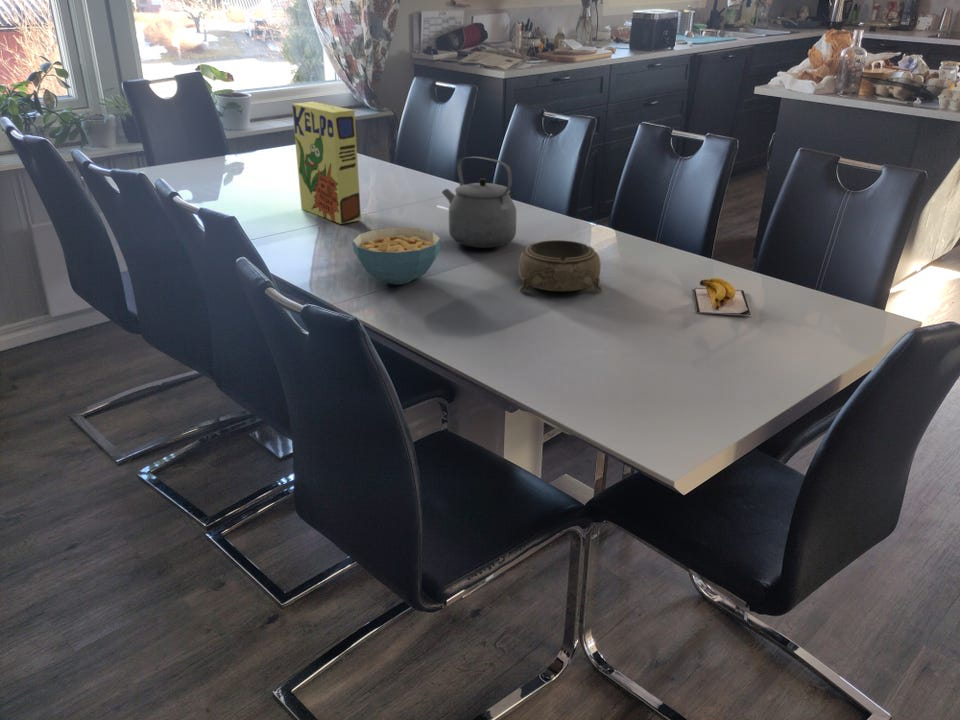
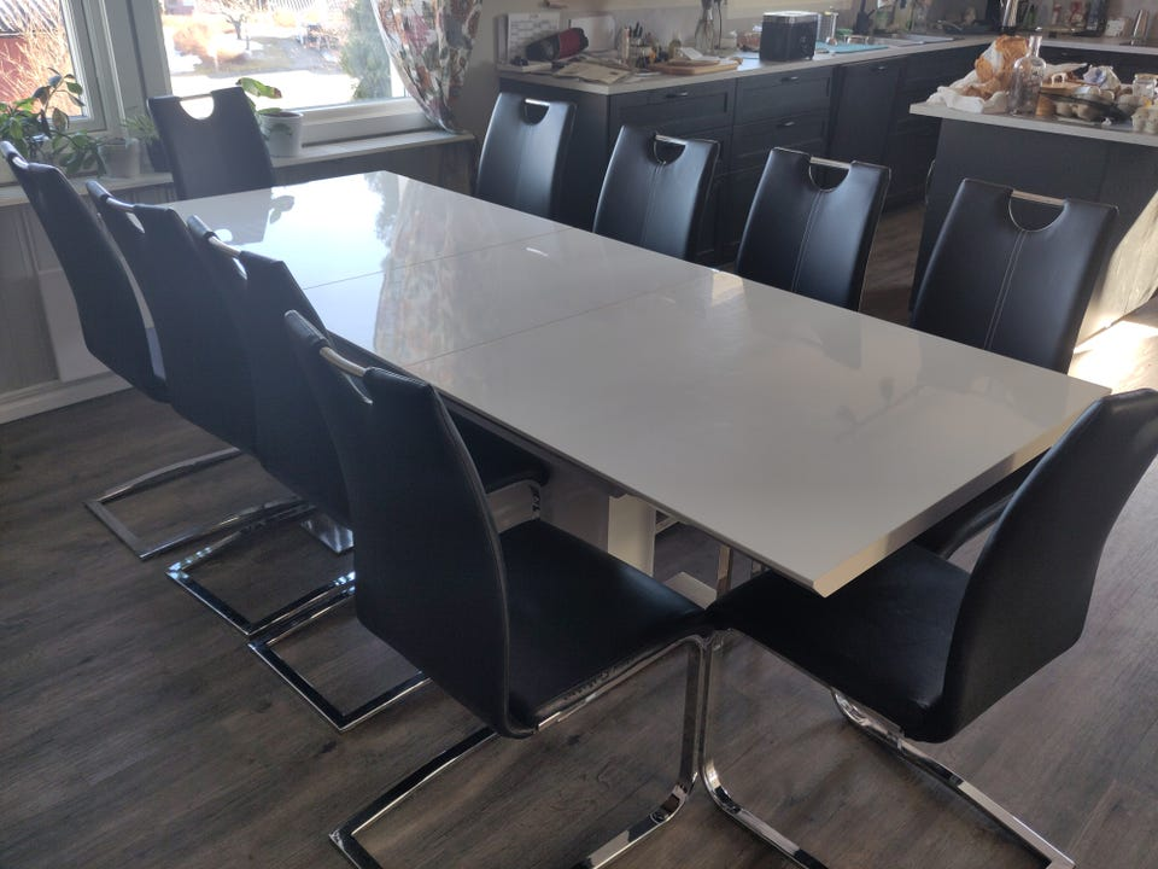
- decorative bowl (562, 267)
- cereal box (326, 162)
- cereal bowl (397, 260)
- tea kettle (475, 199)
- banana (722, 293)
